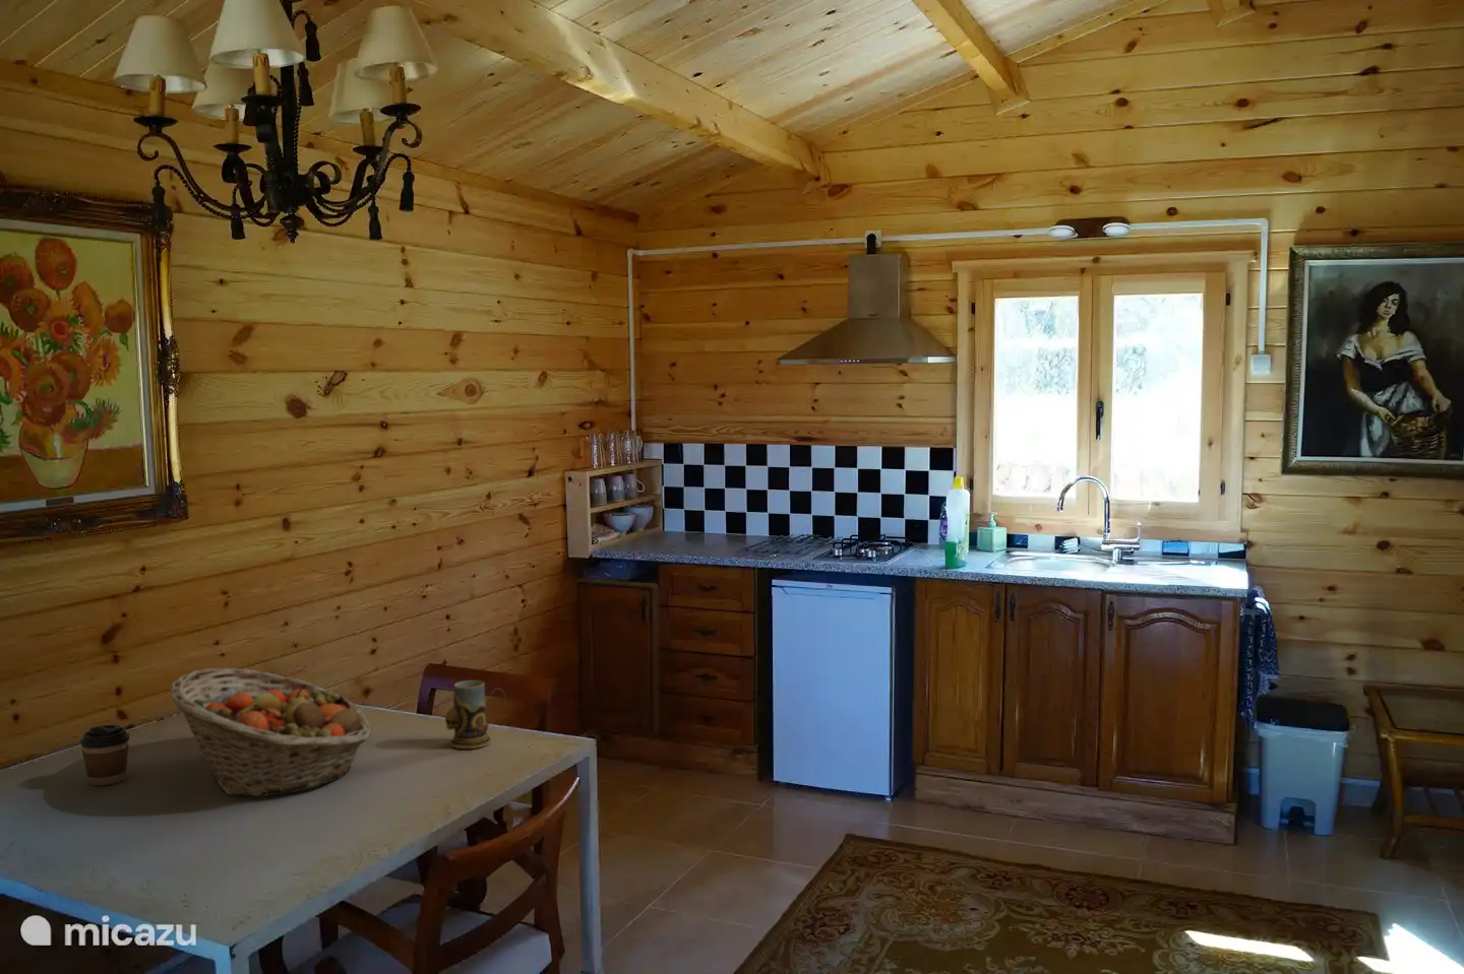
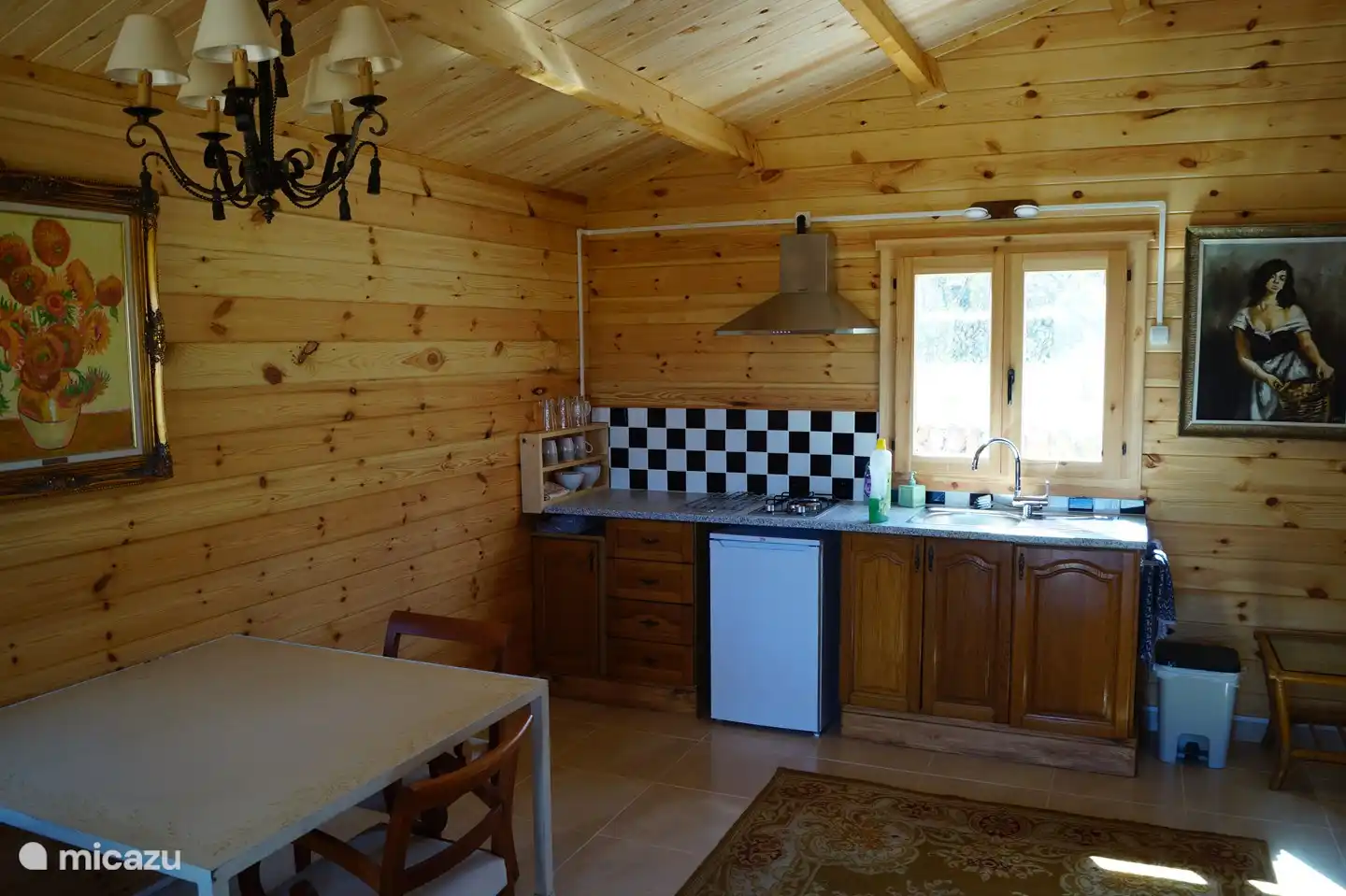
- coffee cup (106, 751)
- fruit basket (273, 722)
- mug (475, 712)
